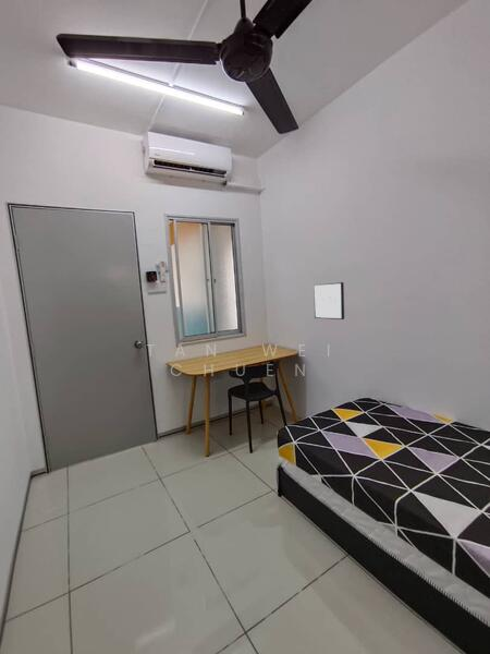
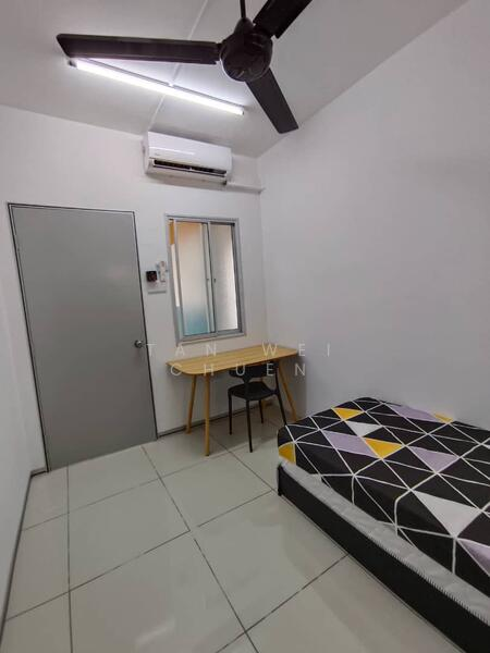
- wall art (328, 301)
